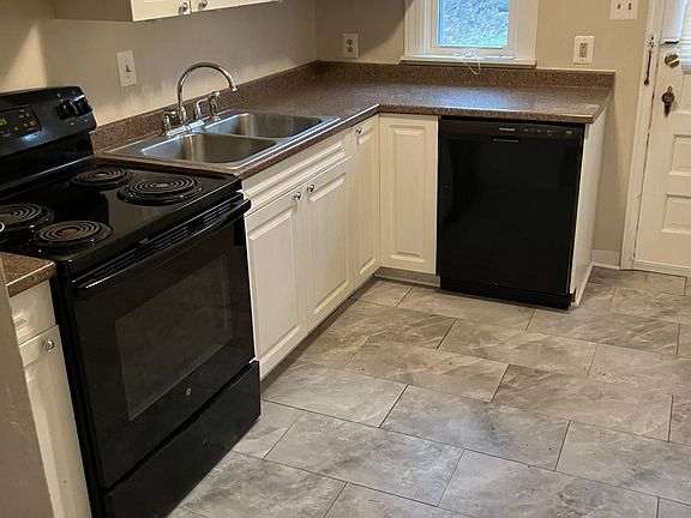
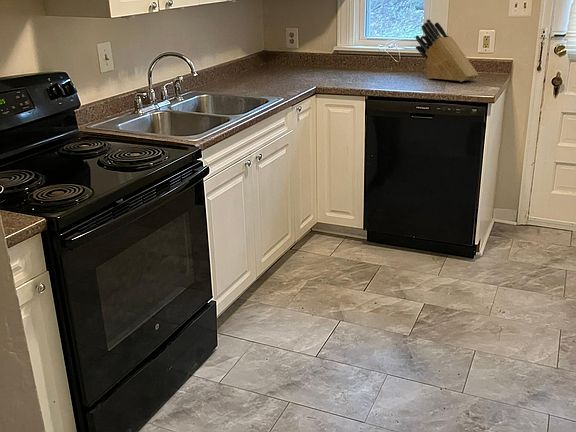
+ knife block (446, 49)
